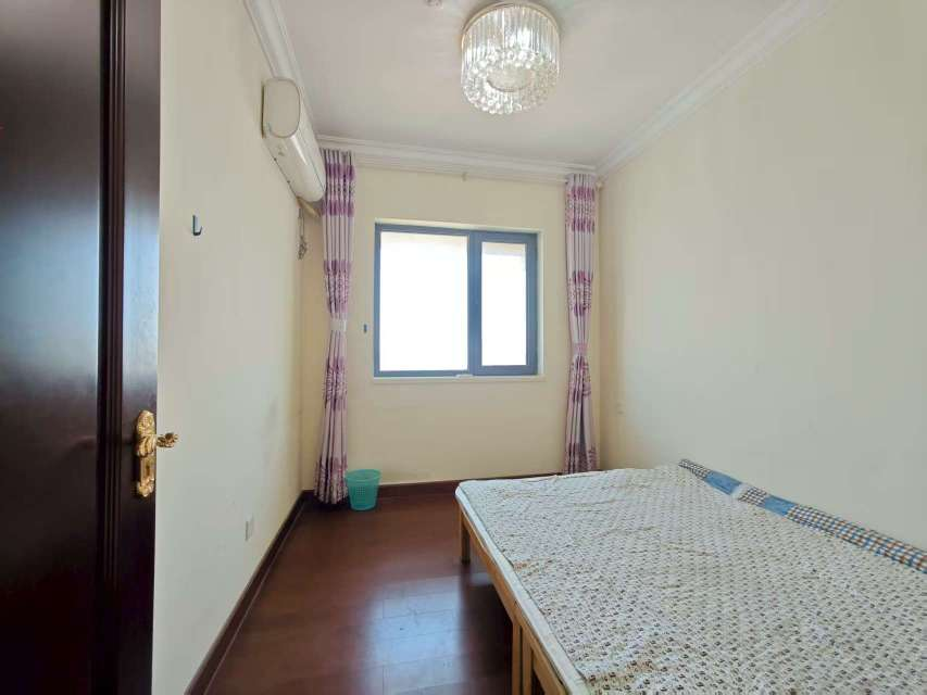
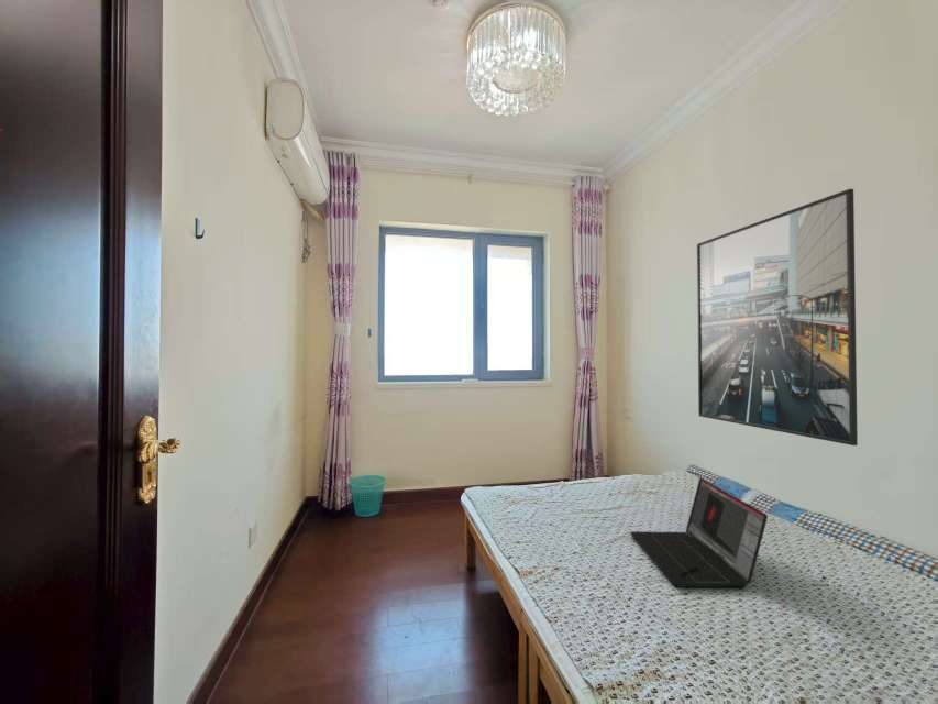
+ laptop (689, 526)
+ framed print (761, 324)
